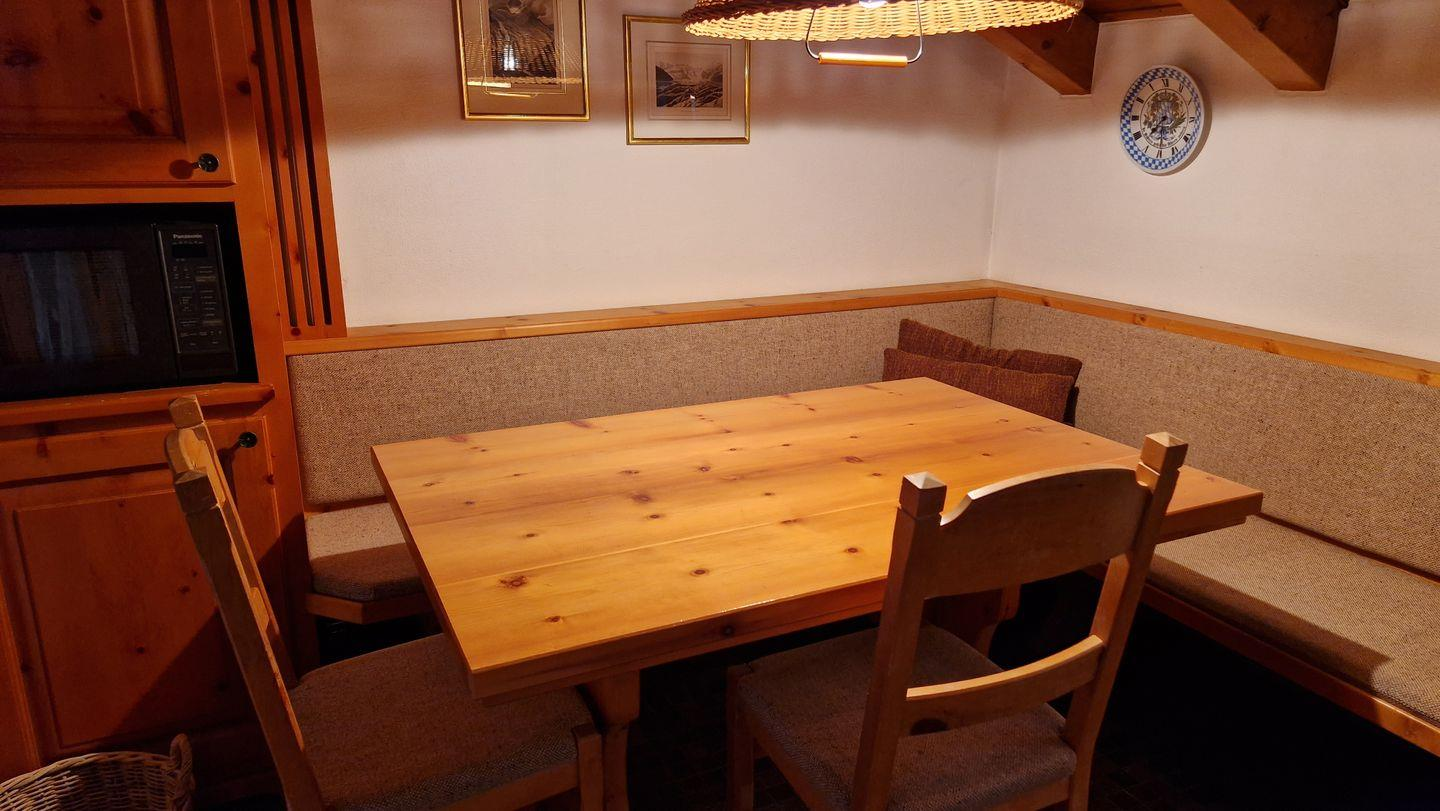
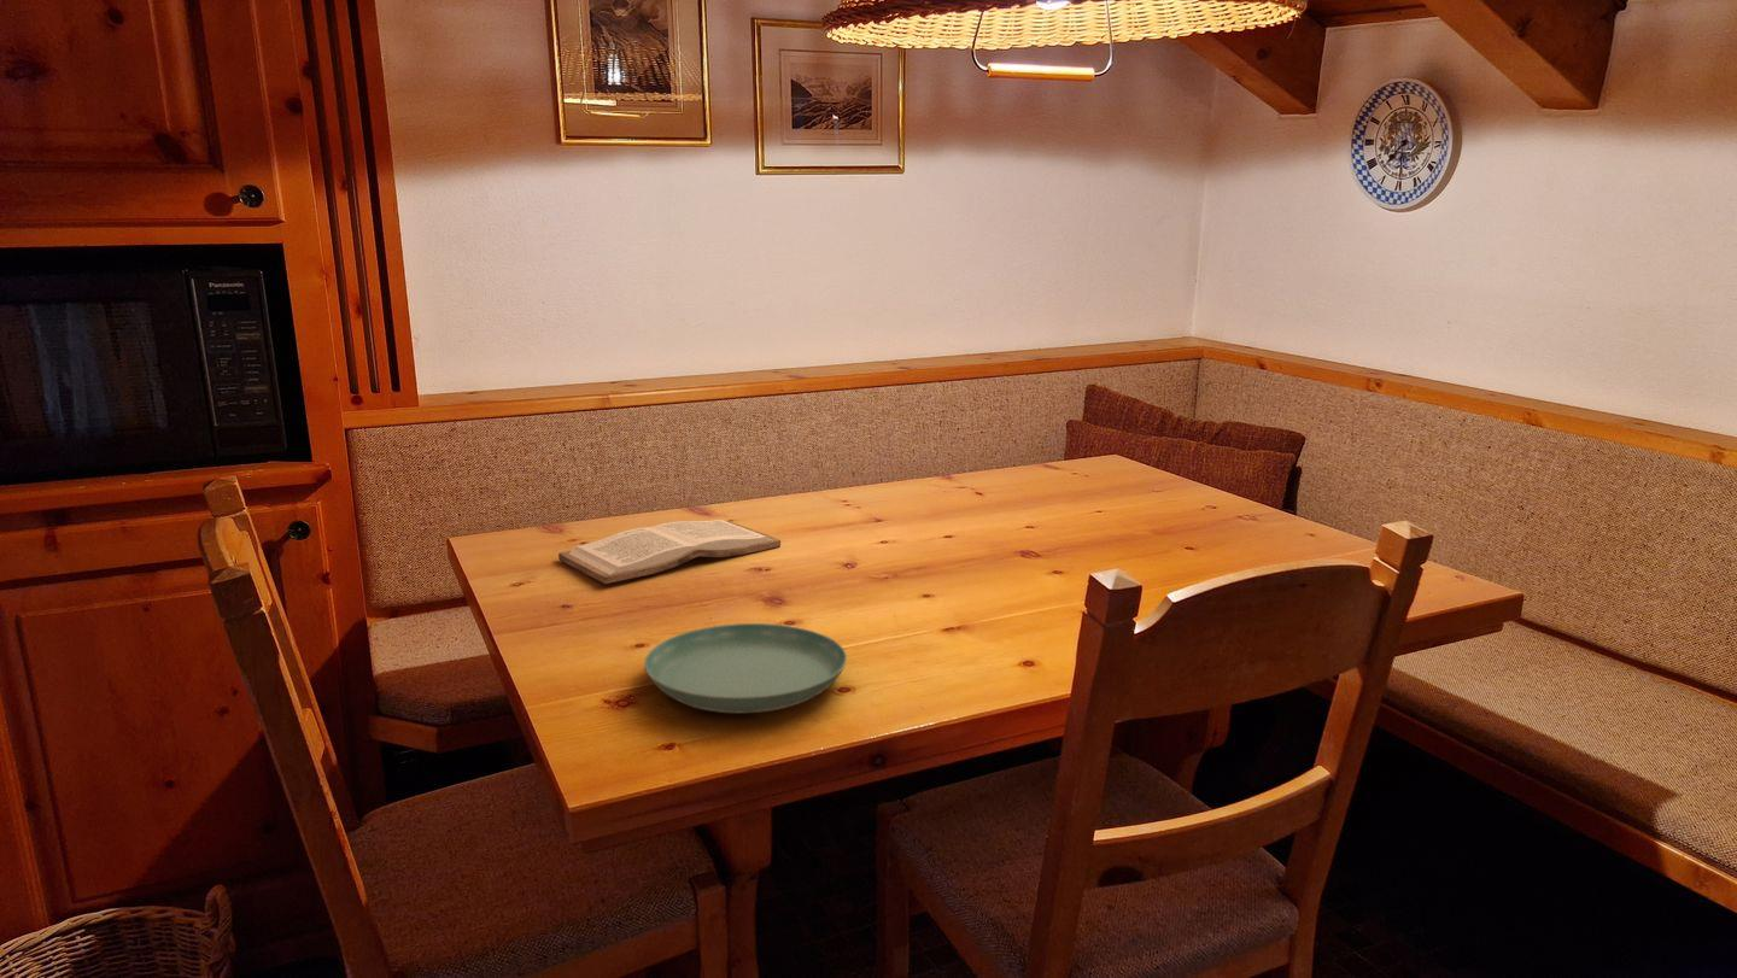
+ saucer (747, 668)
+ book (672, 543)
